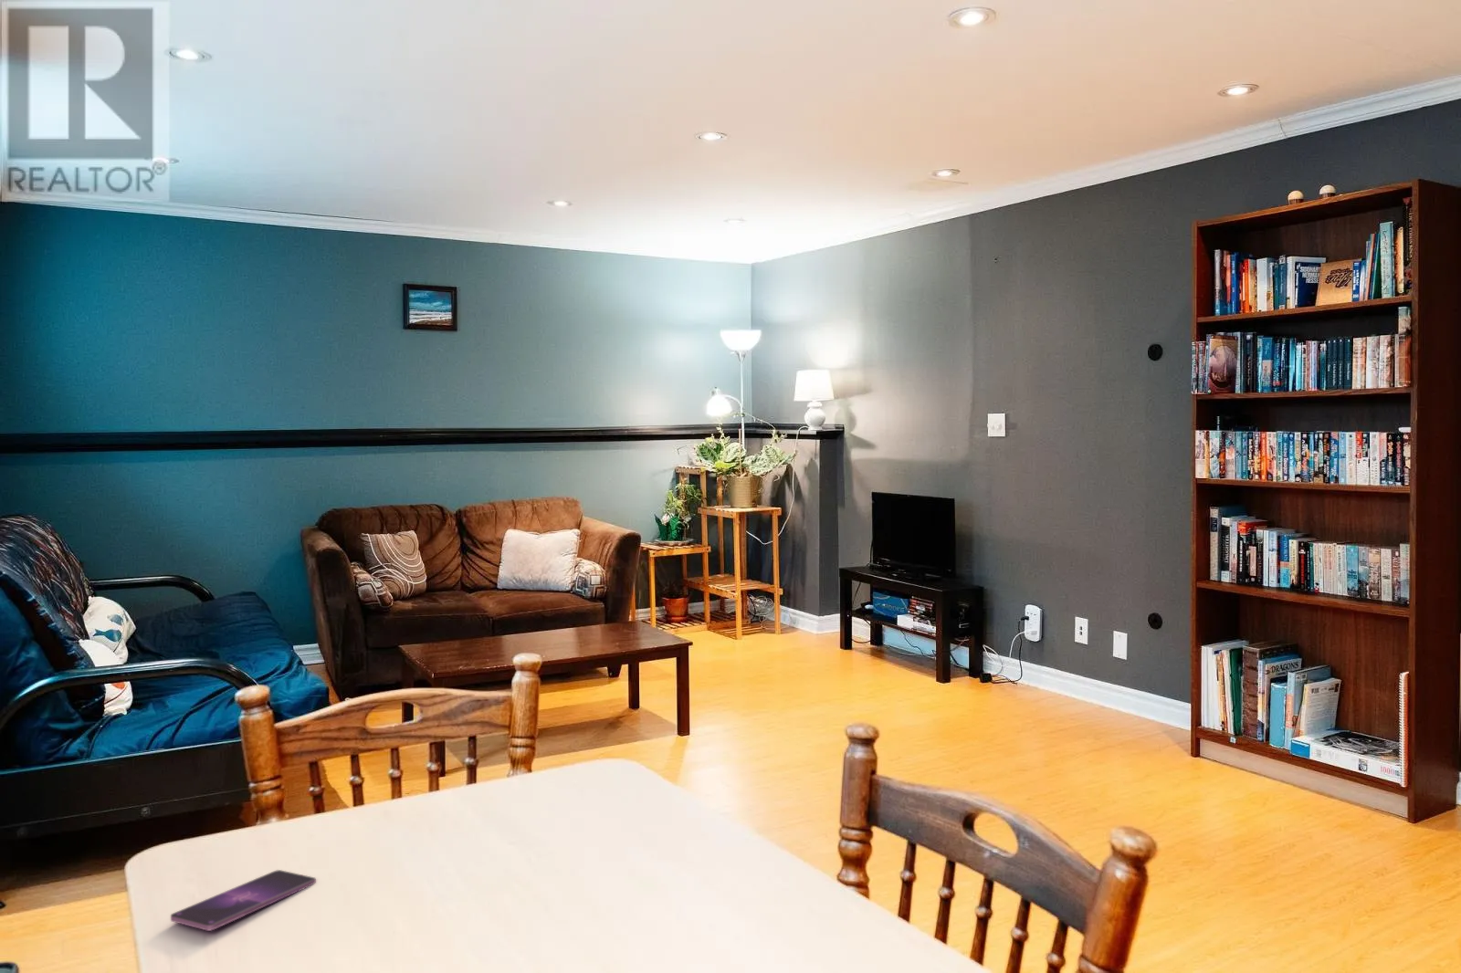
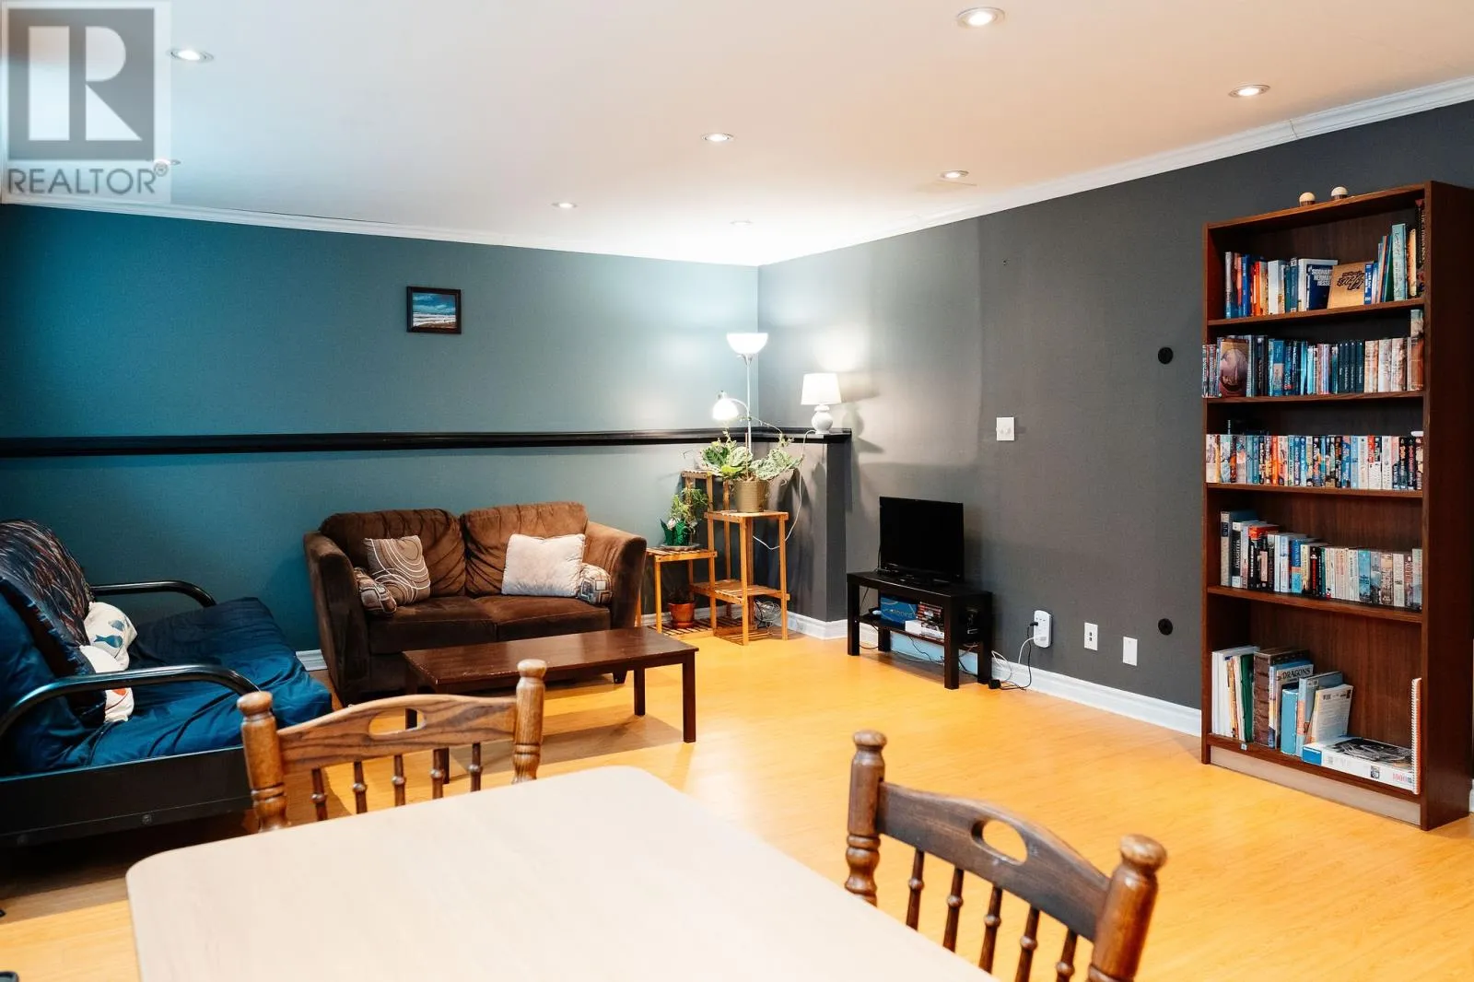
- smartphone (245, 898)
